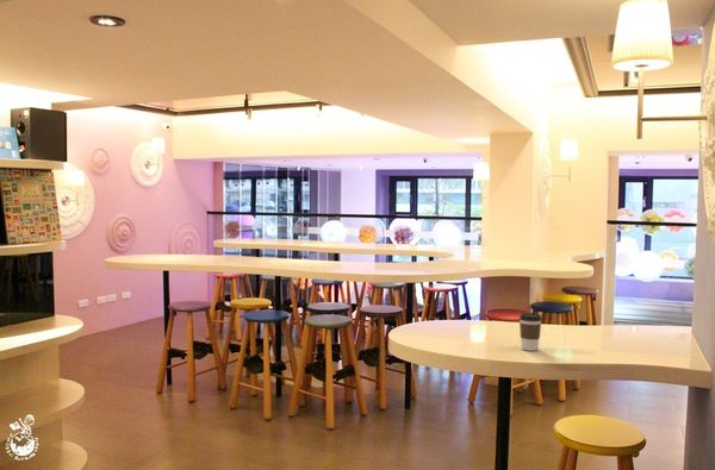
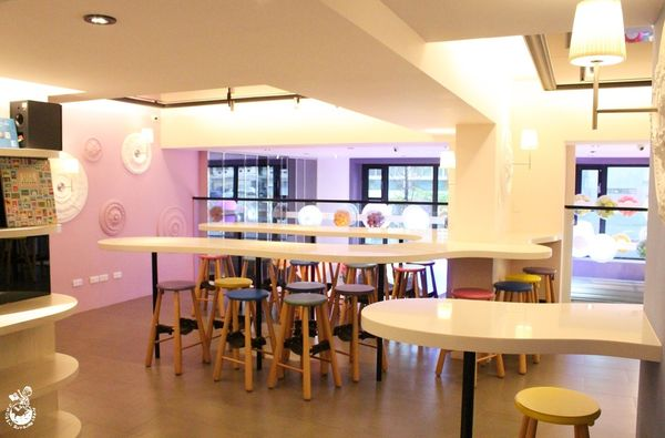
- coffee cup (529, 331)
